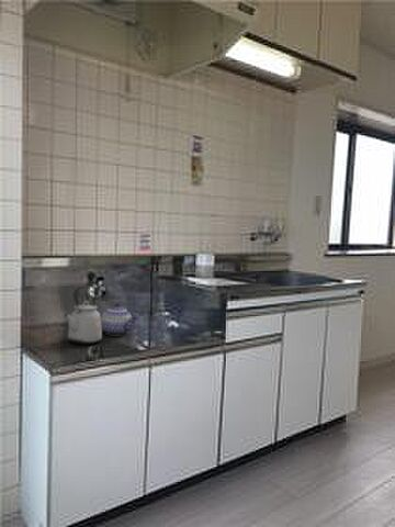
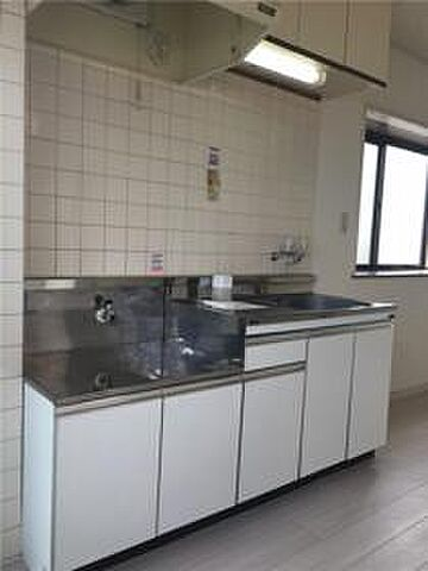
- teapot (115, 317)
- kettle (81, 314)
